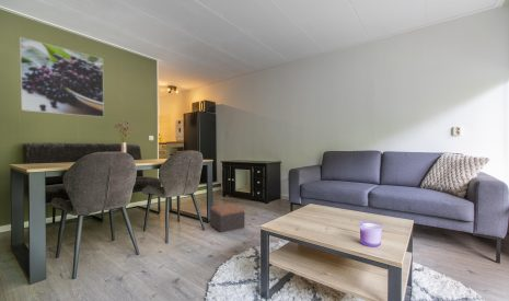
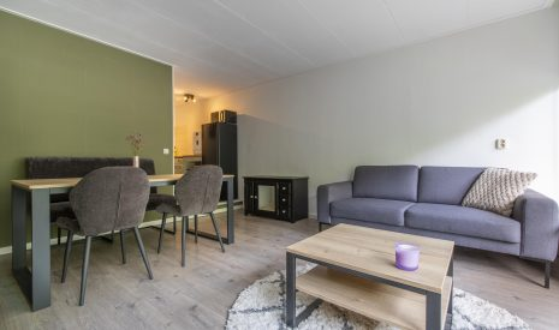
- footstool (227, 216)
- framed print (66, 81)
